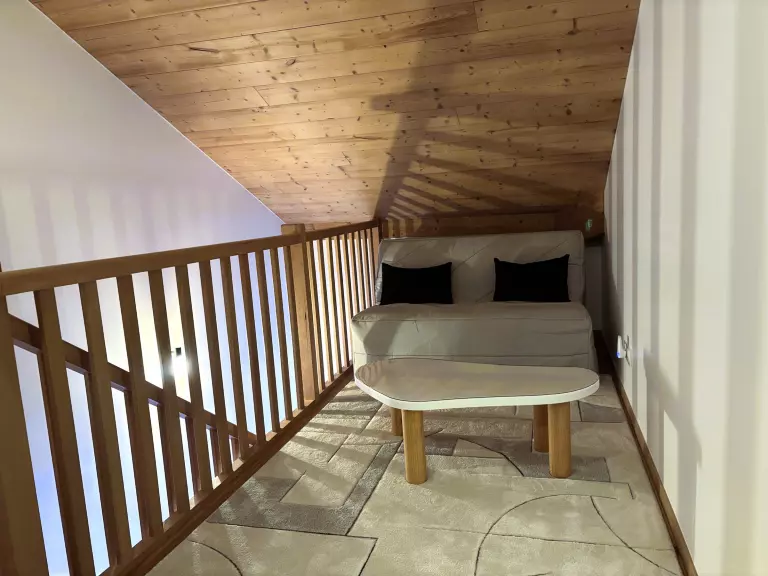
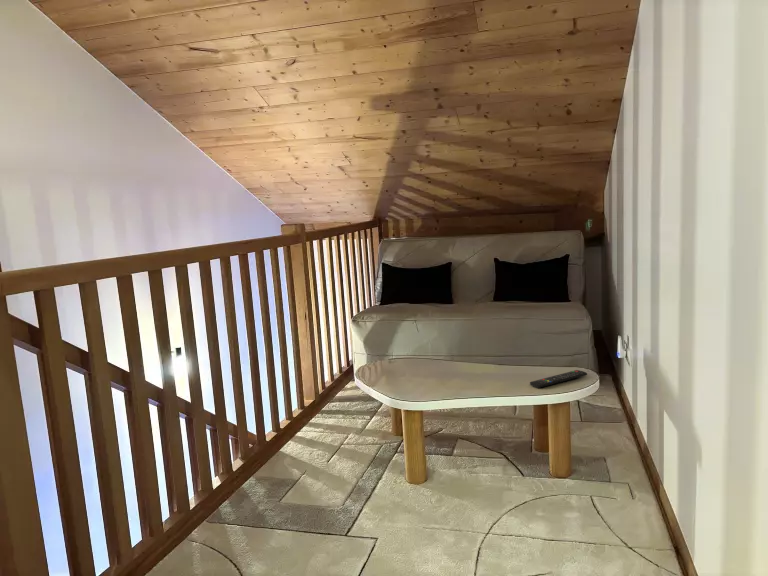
+ remote control (559, 379)
